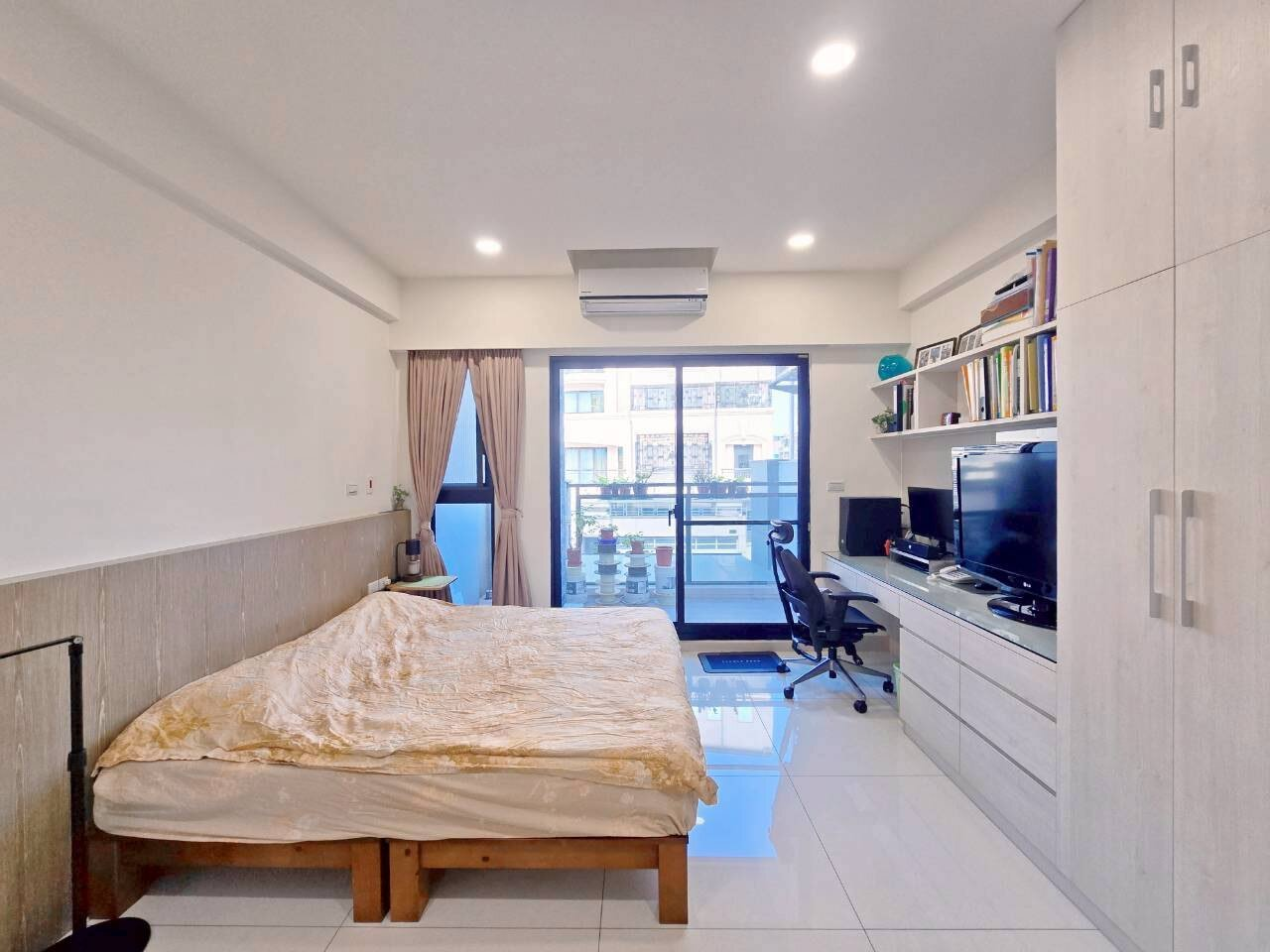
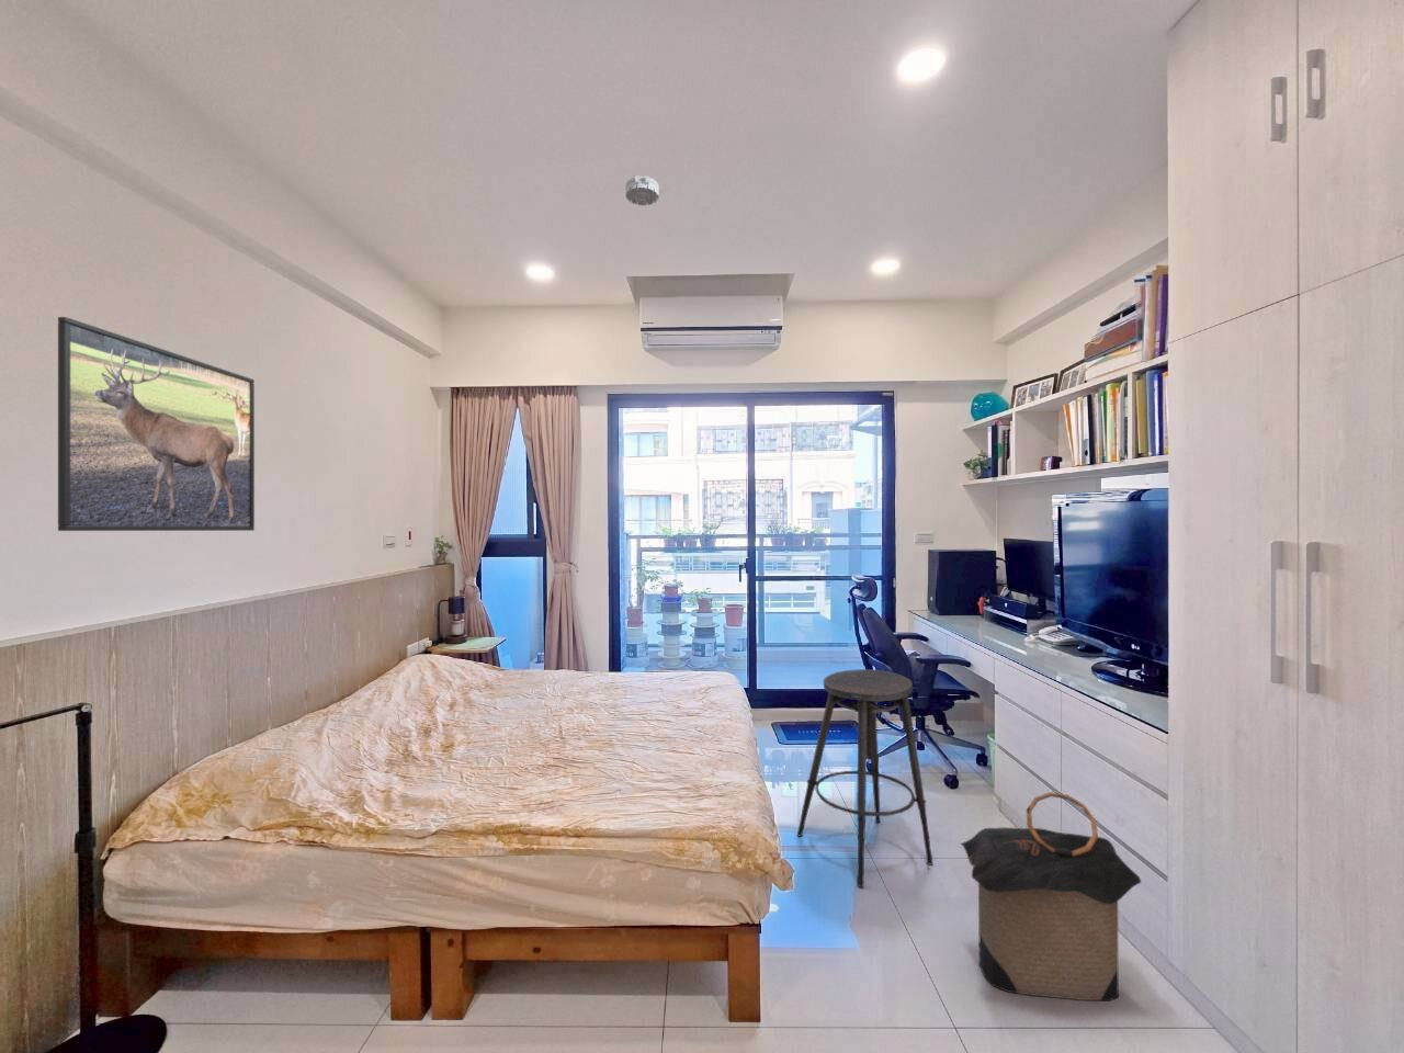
+ stool (862, 762)
+ smoke detector (641, 190)
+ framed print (172, 441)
+ laundry hamper (1044, 889)
